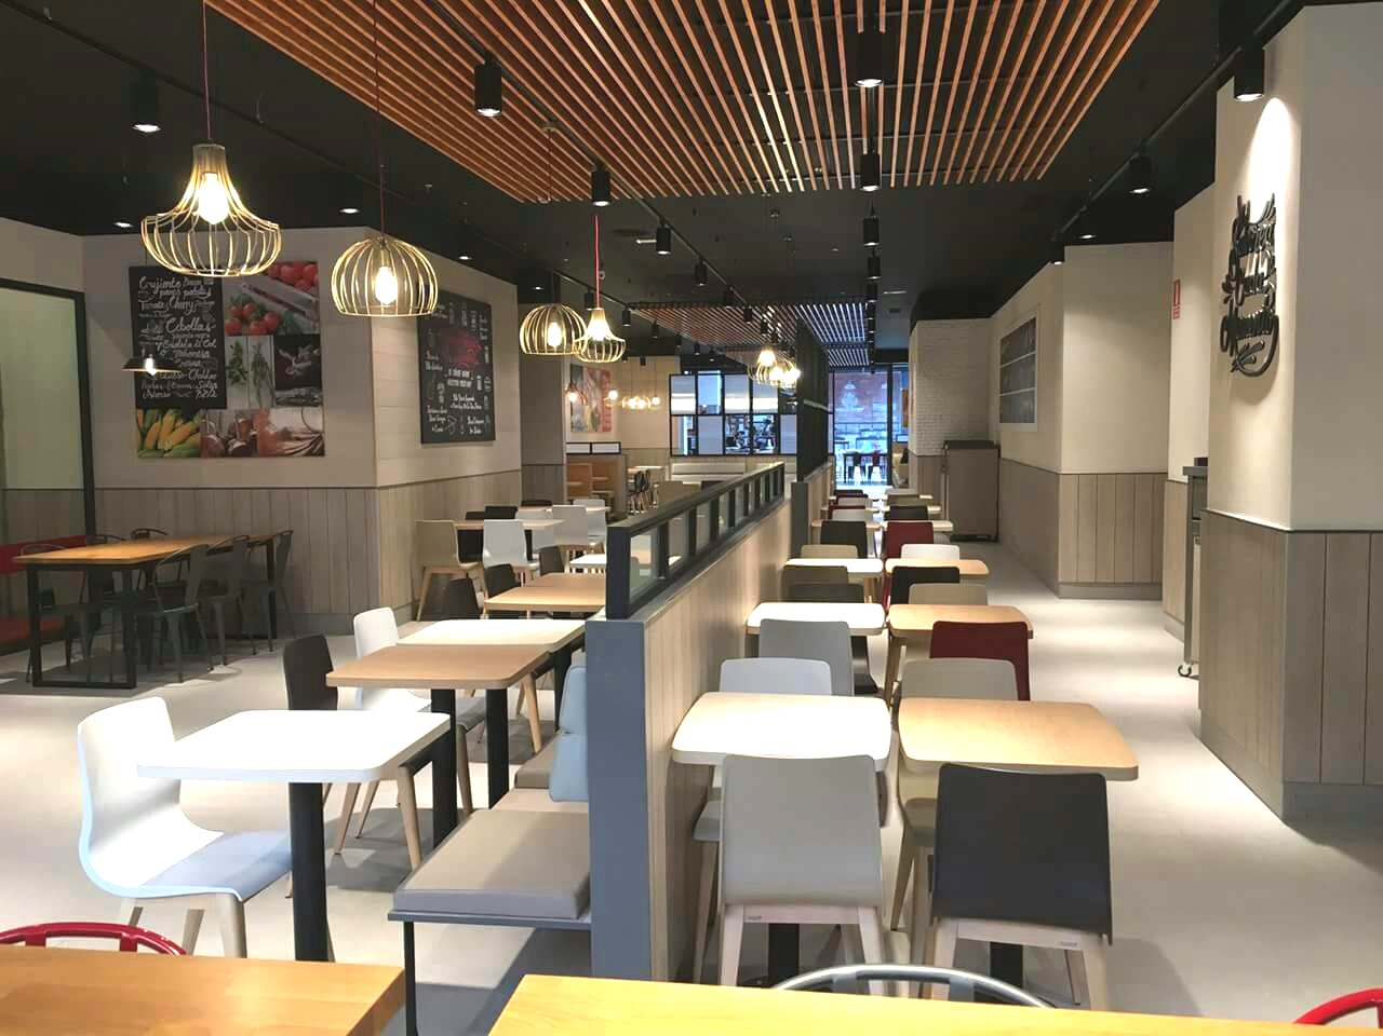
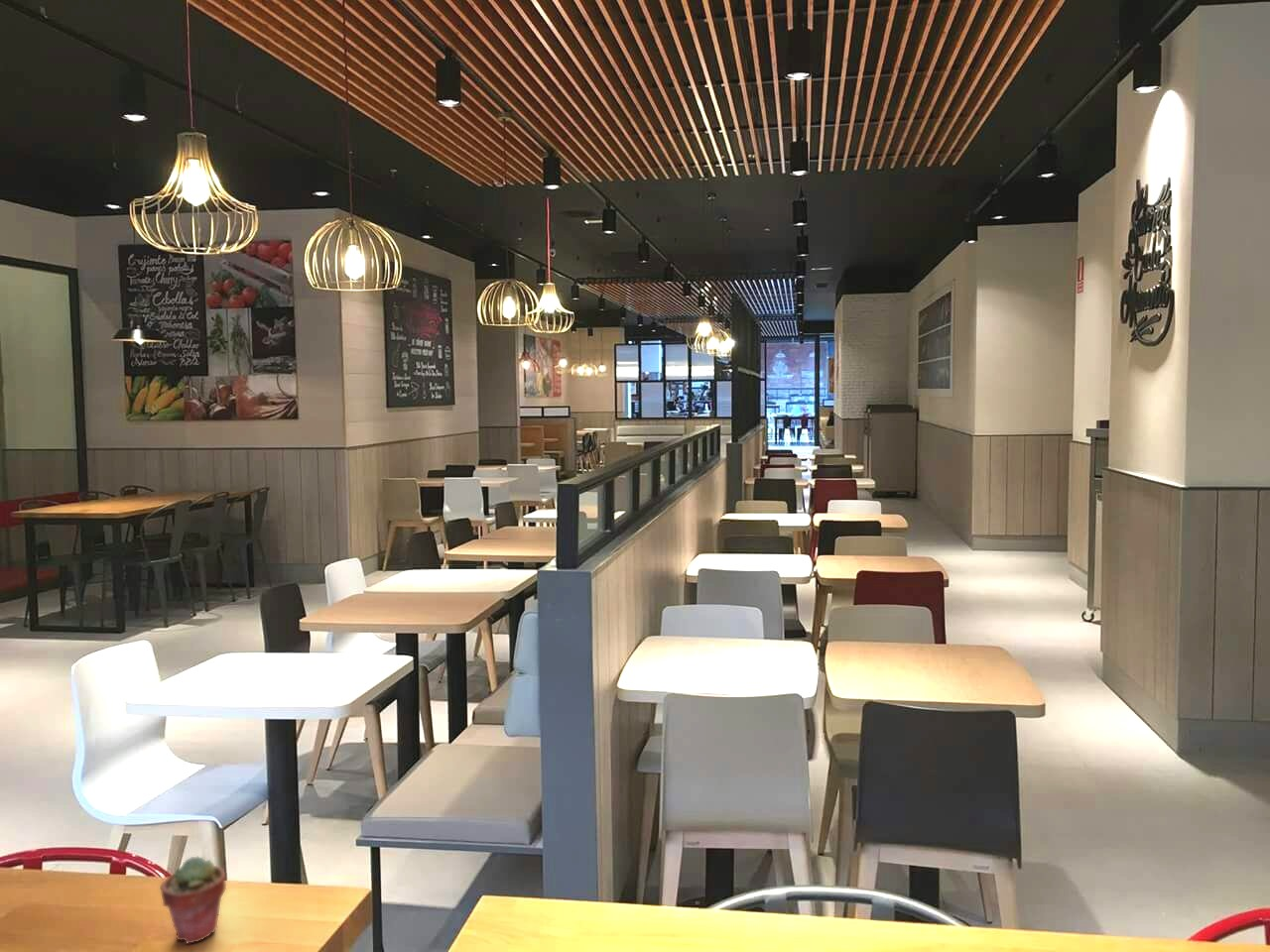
+ potted succulent (193, 894)
